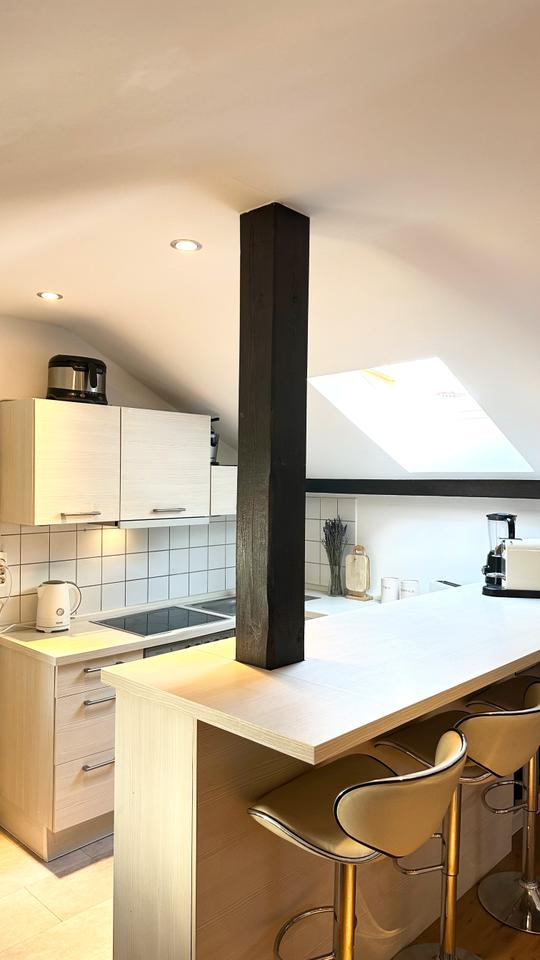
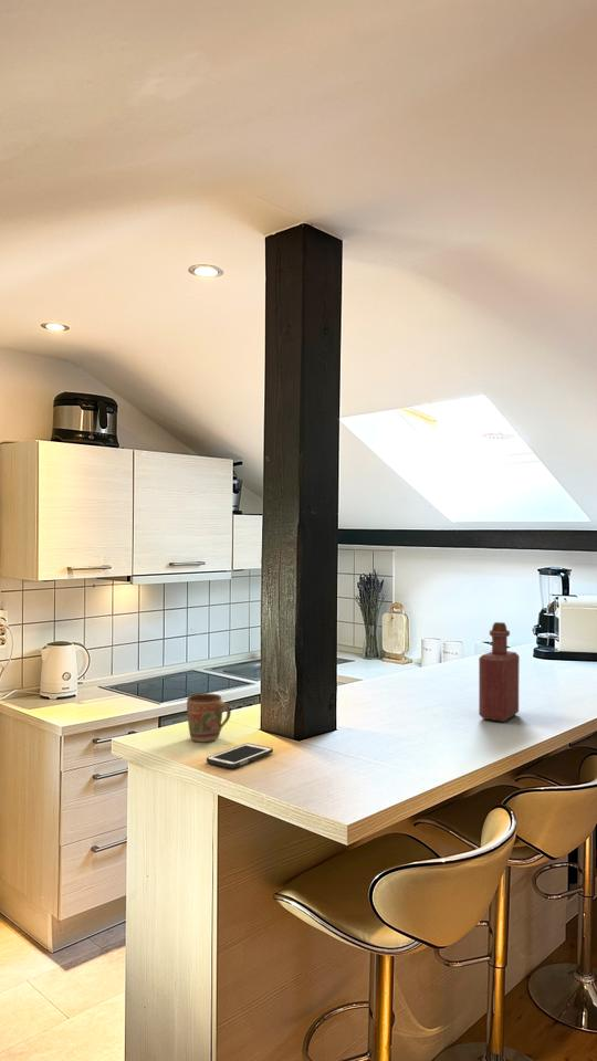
+ bottle (499, 669)
+ mug (206, 717)
+ cell phone (240, 755)
